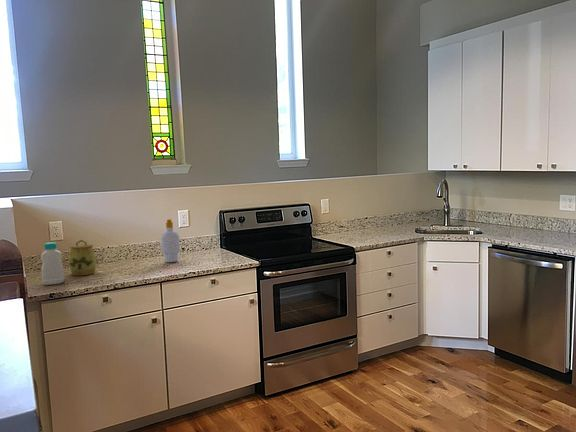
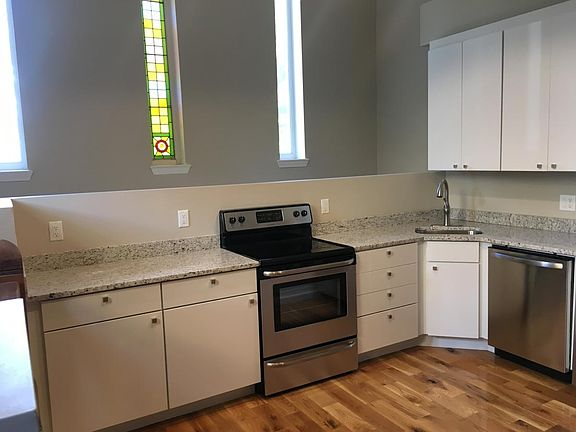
- bottle (51, 263)
- jar (82, 256)
- soap bottle (170, 240)
